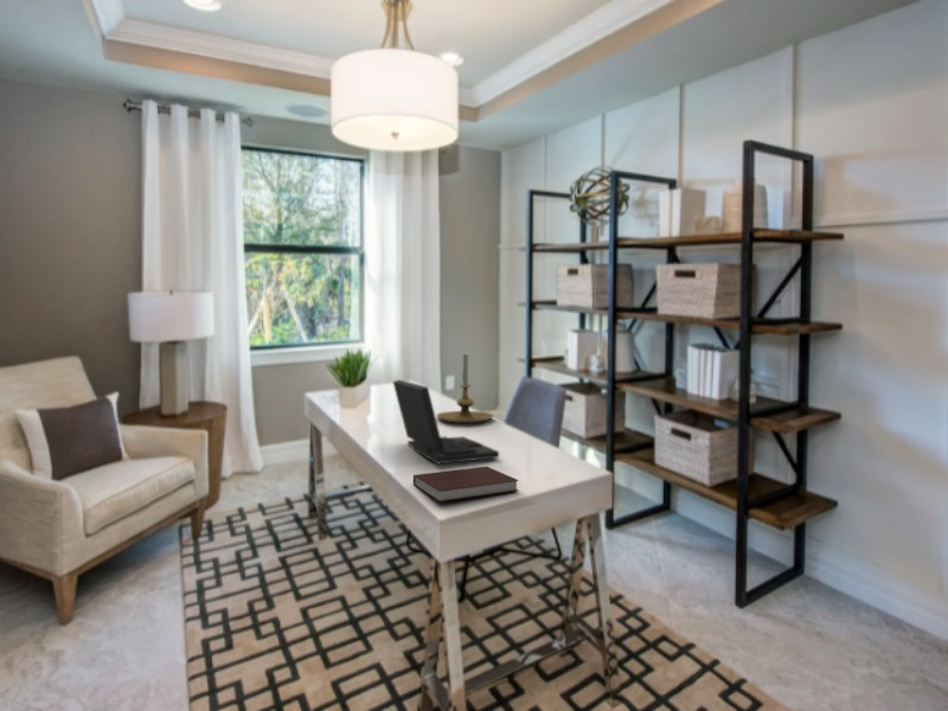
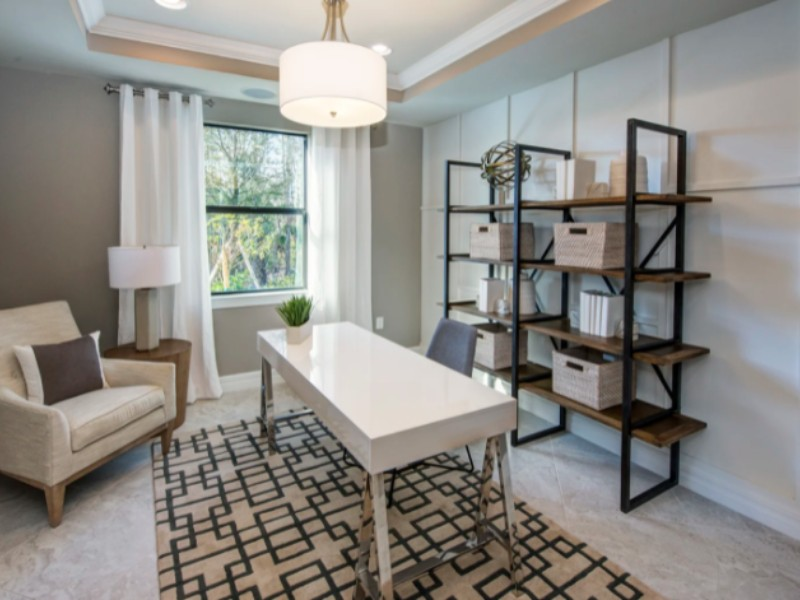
- candle holder (465, 386)
- notebook (465, 482)
- laptop (435, 417)
